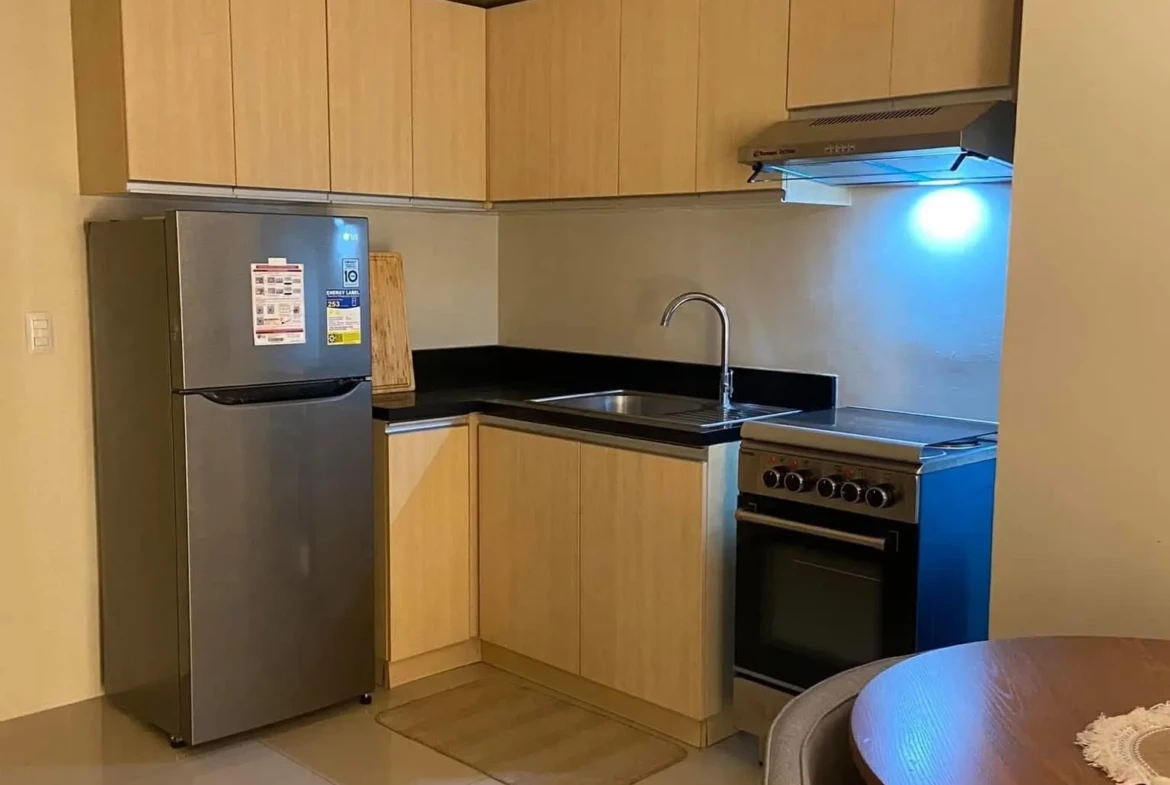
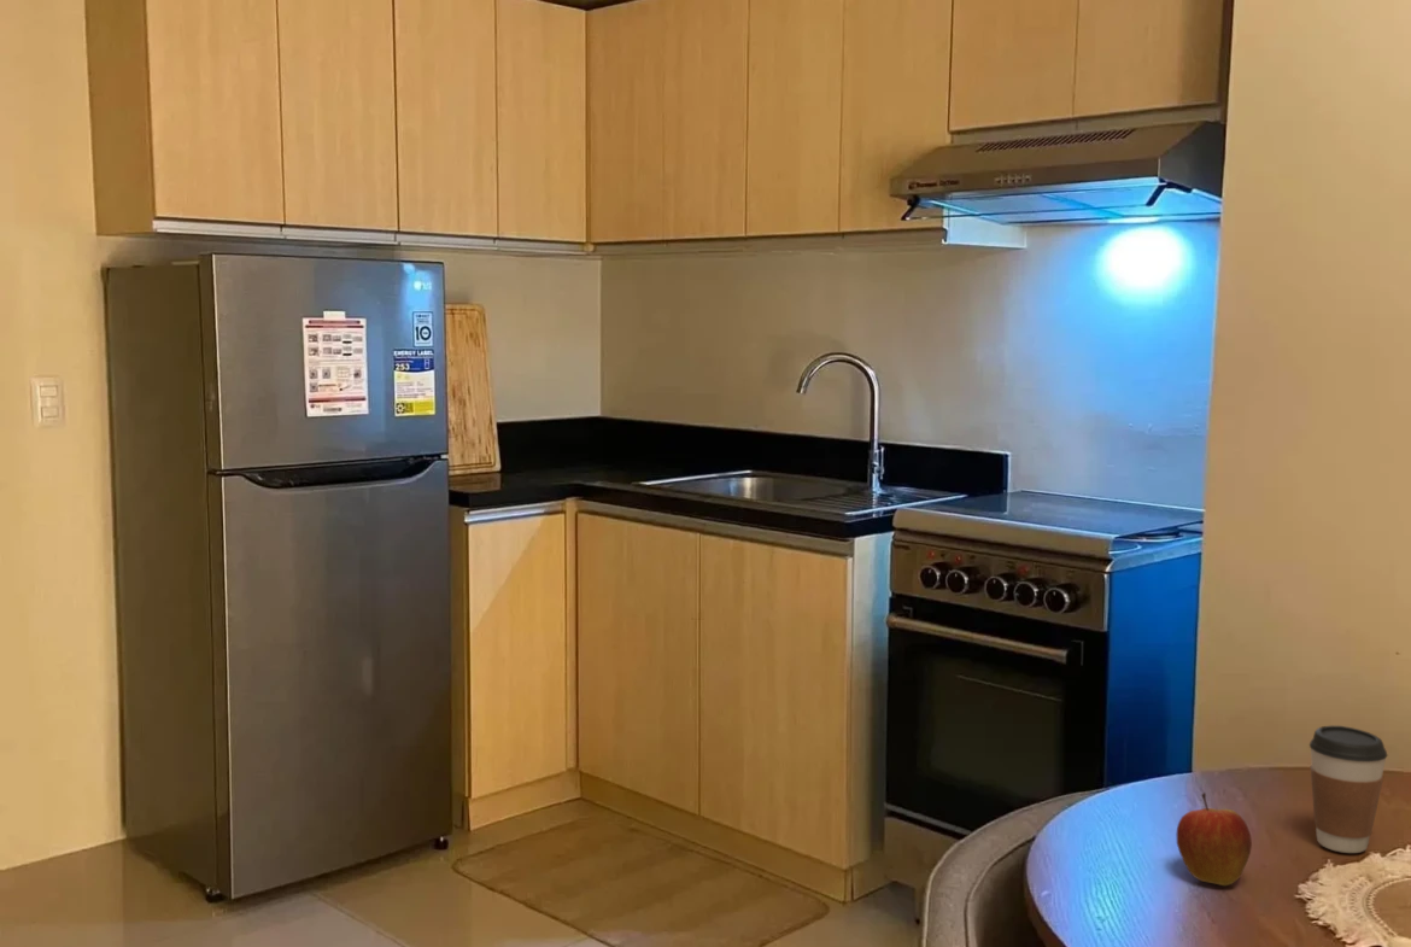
+ fruit (1213, 838)
+ coffee cup (1345, 789)
